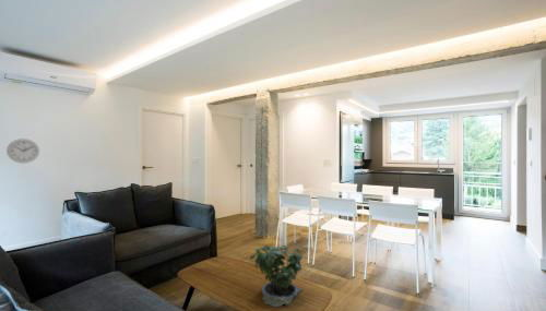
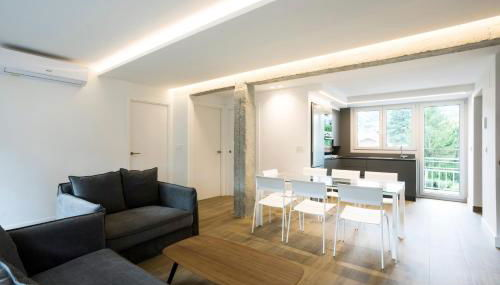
- wall clock (23, 151)
- potted plant (276, 267)
